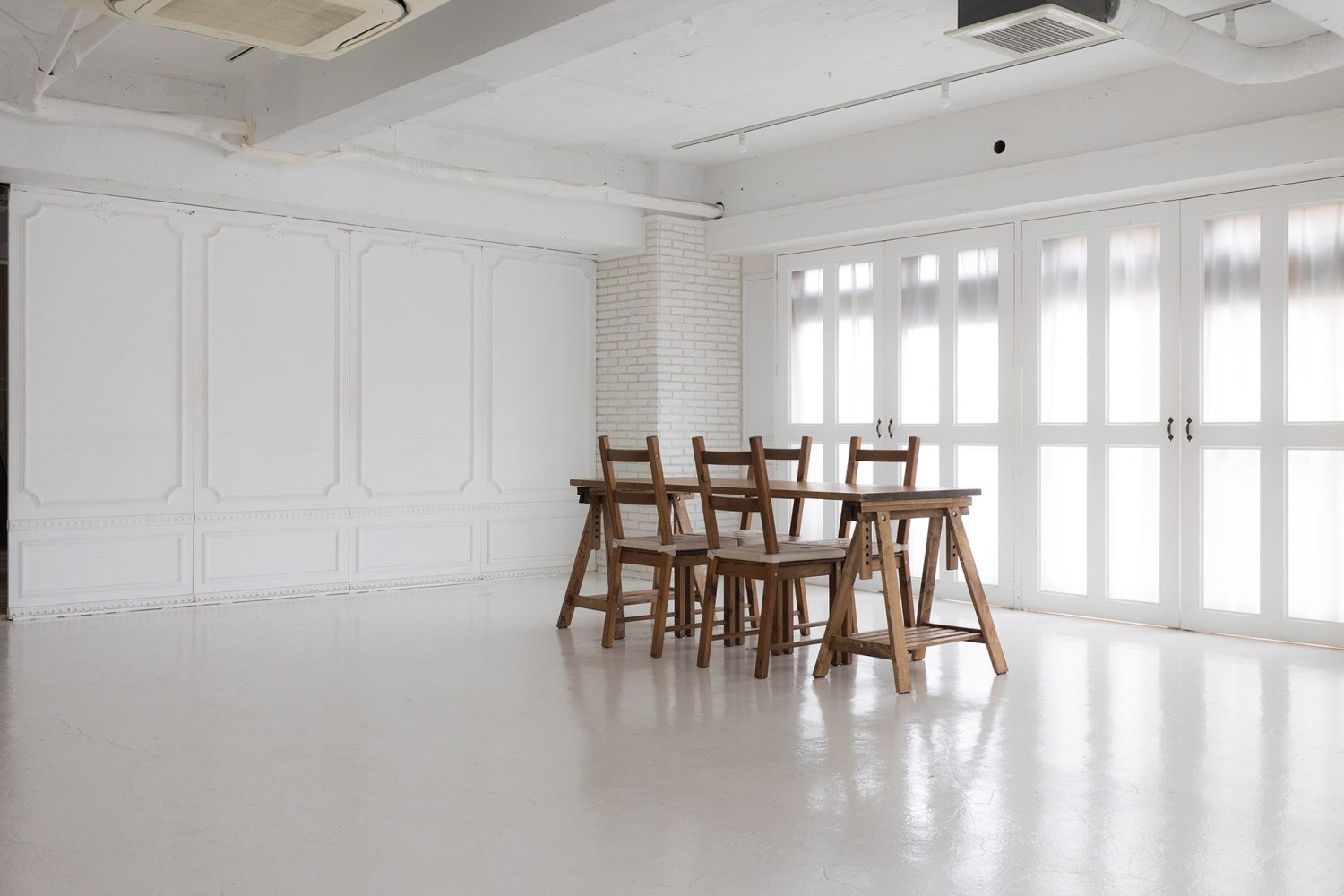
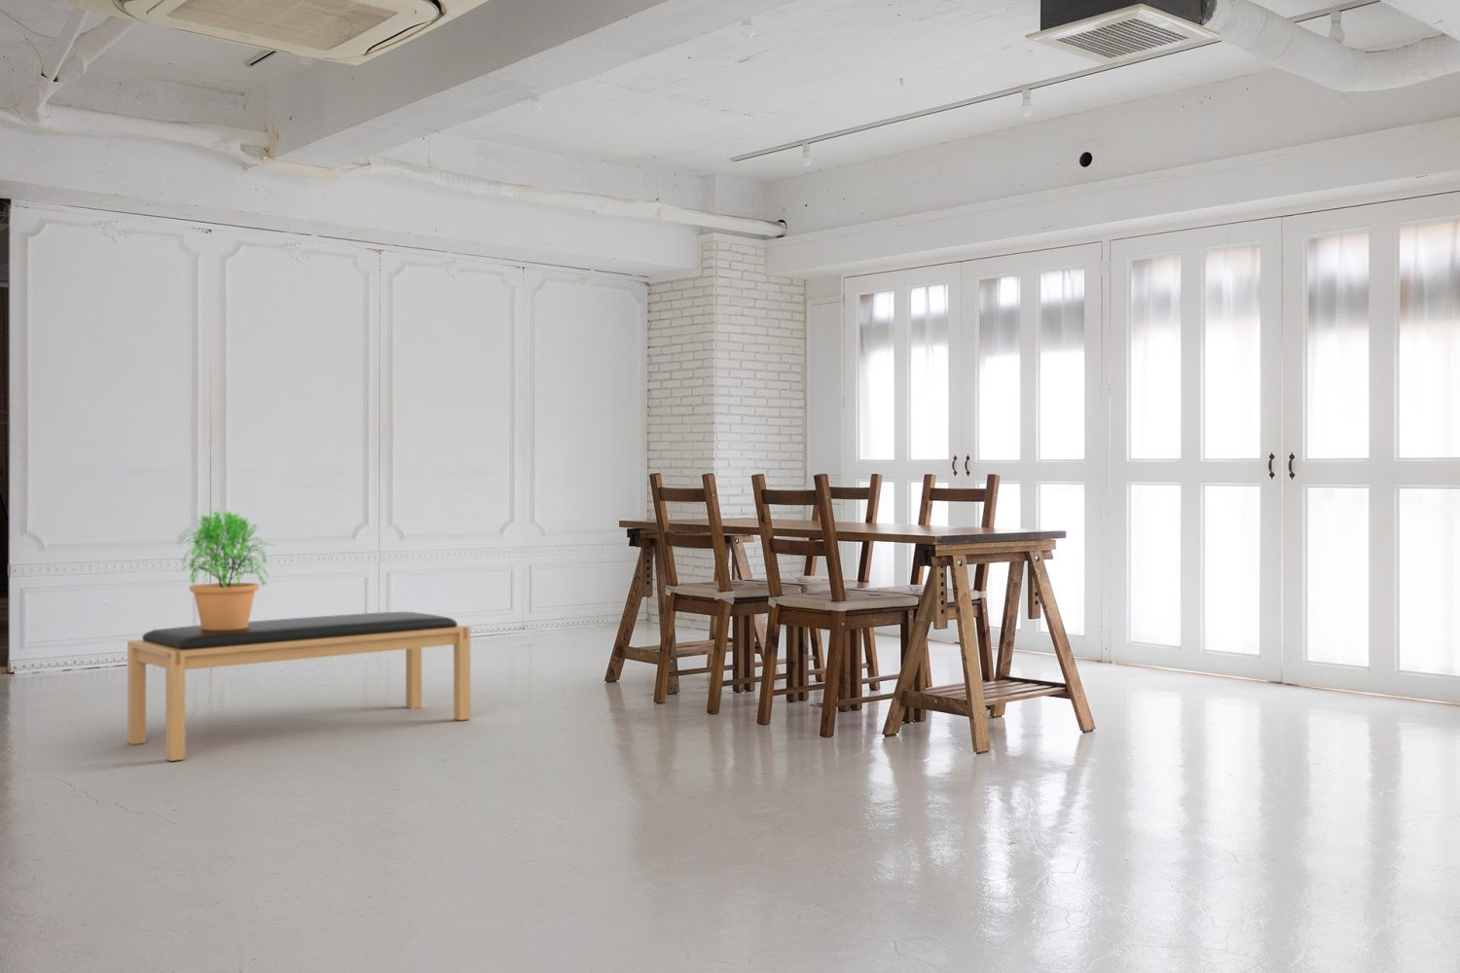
+ potted plant (226, 567)
+ bench (306, 658)
